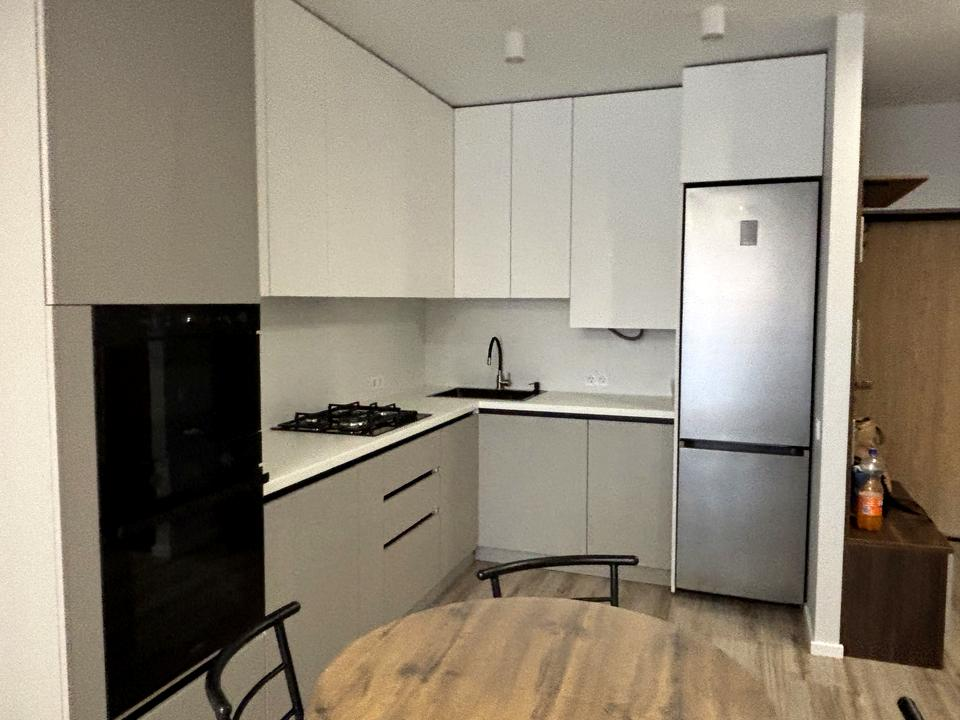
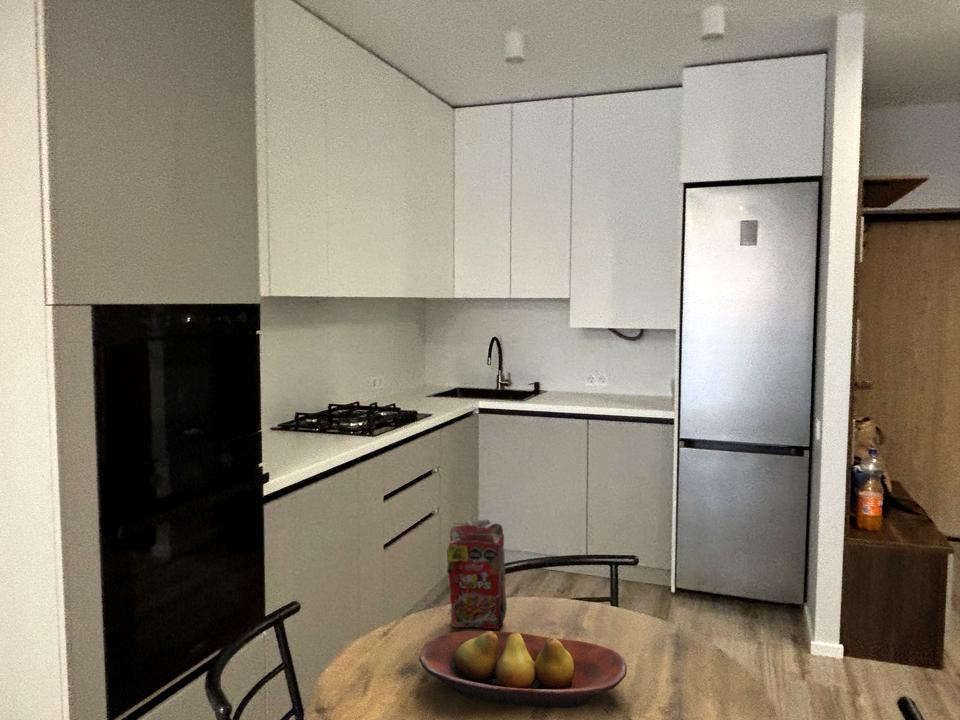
+ fruit bowl (521, 661)
+ cereal box (477, 573)
